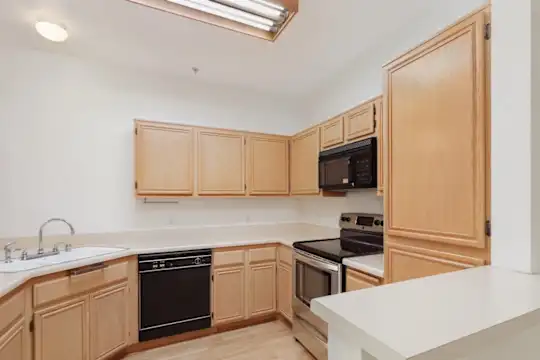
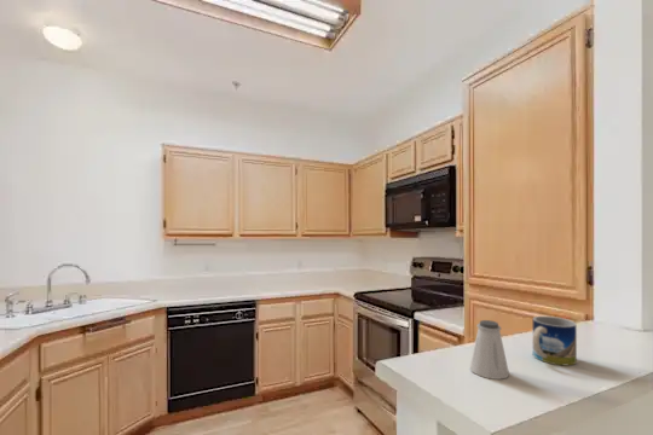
+ mug (549, 341)
+ saltshaker (489, 347)
